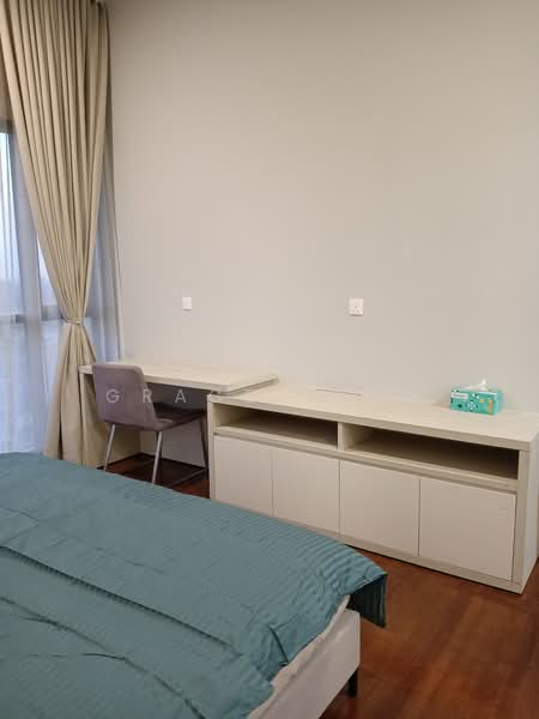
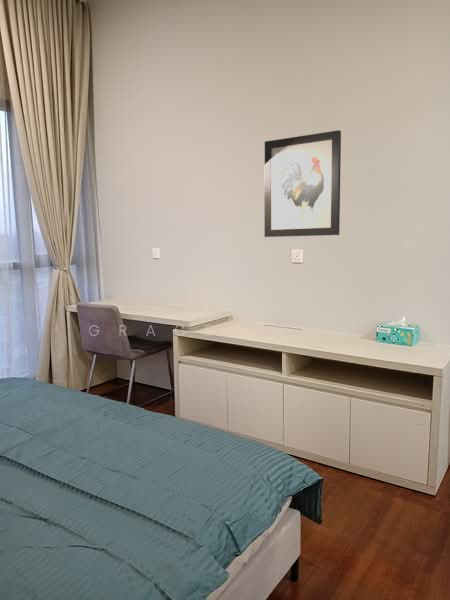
+ wall art (300, 186)
